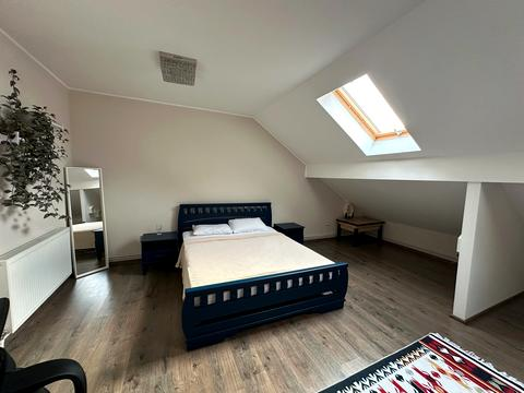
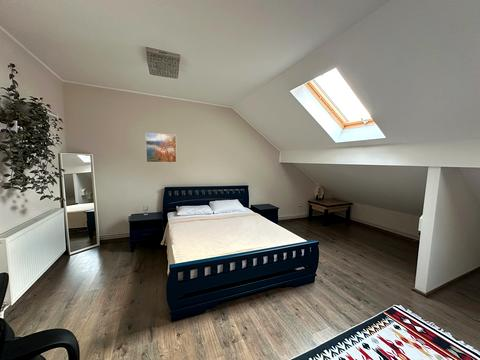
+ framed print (161, 148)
